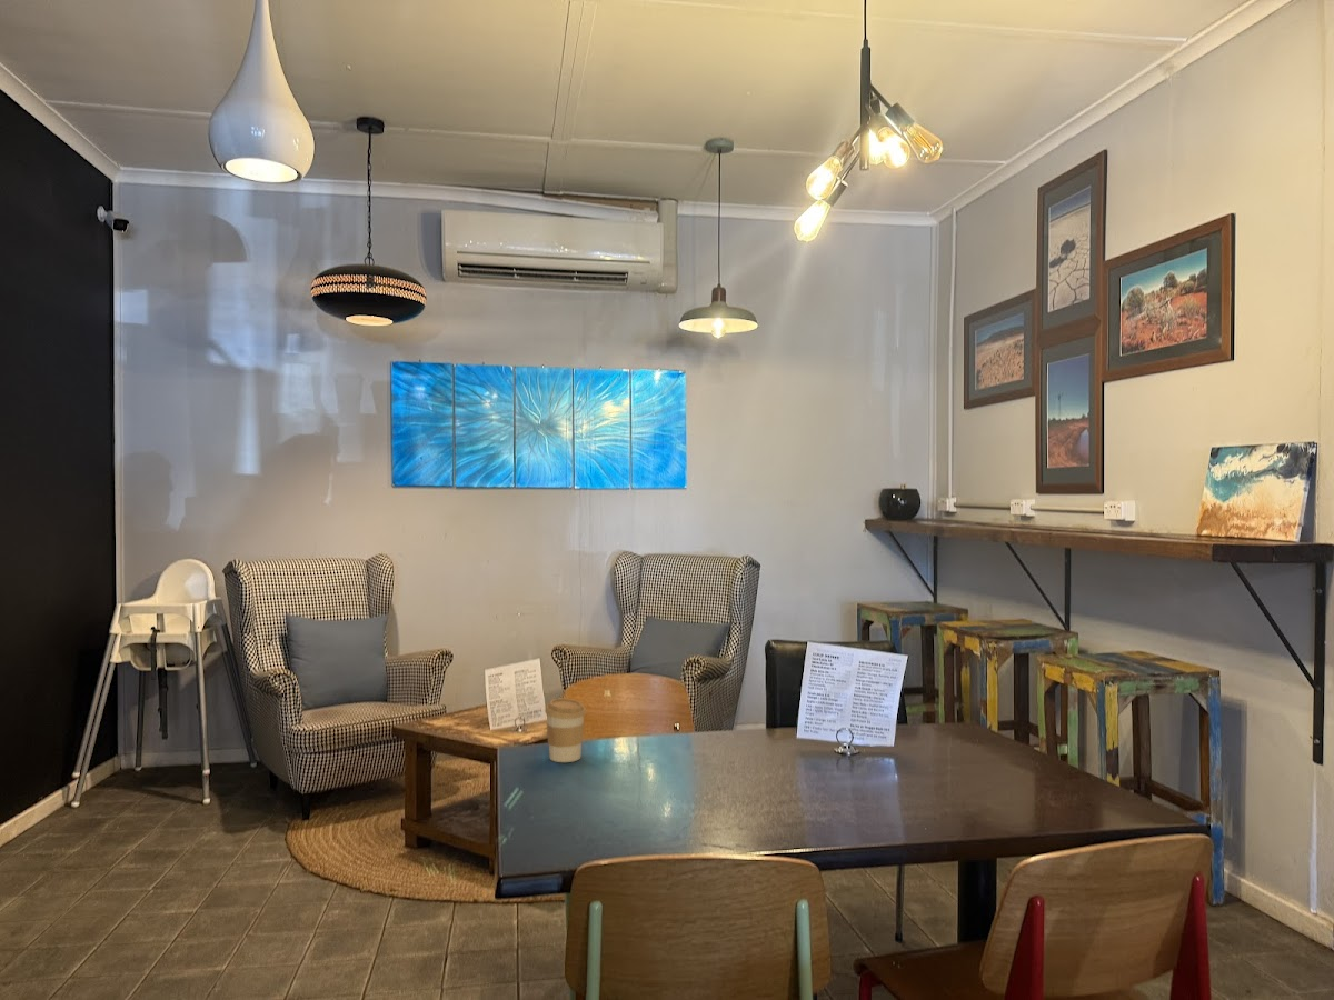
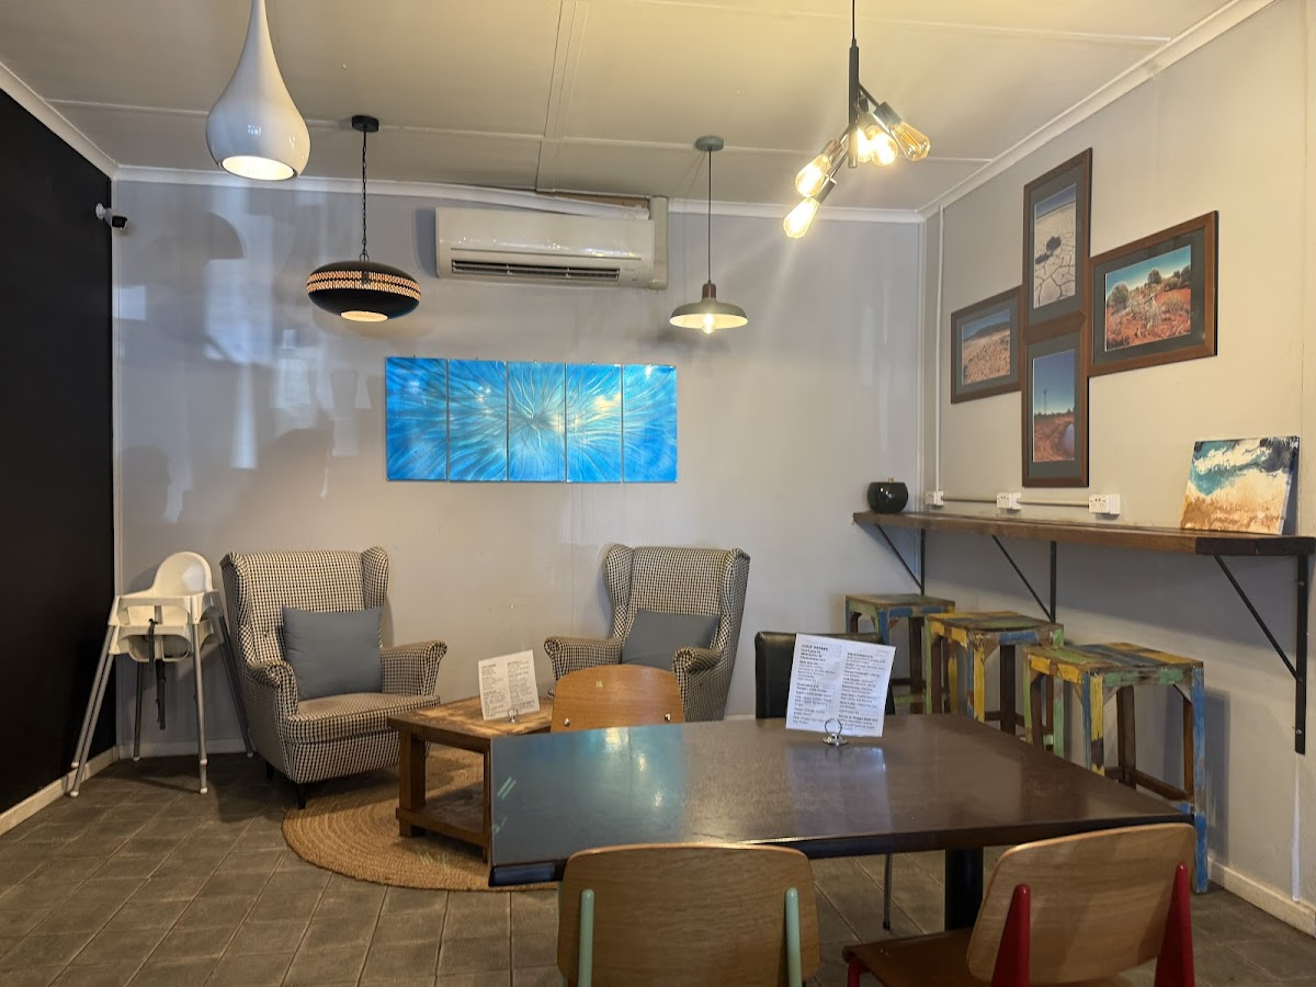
- coffee cup (565, 729)
